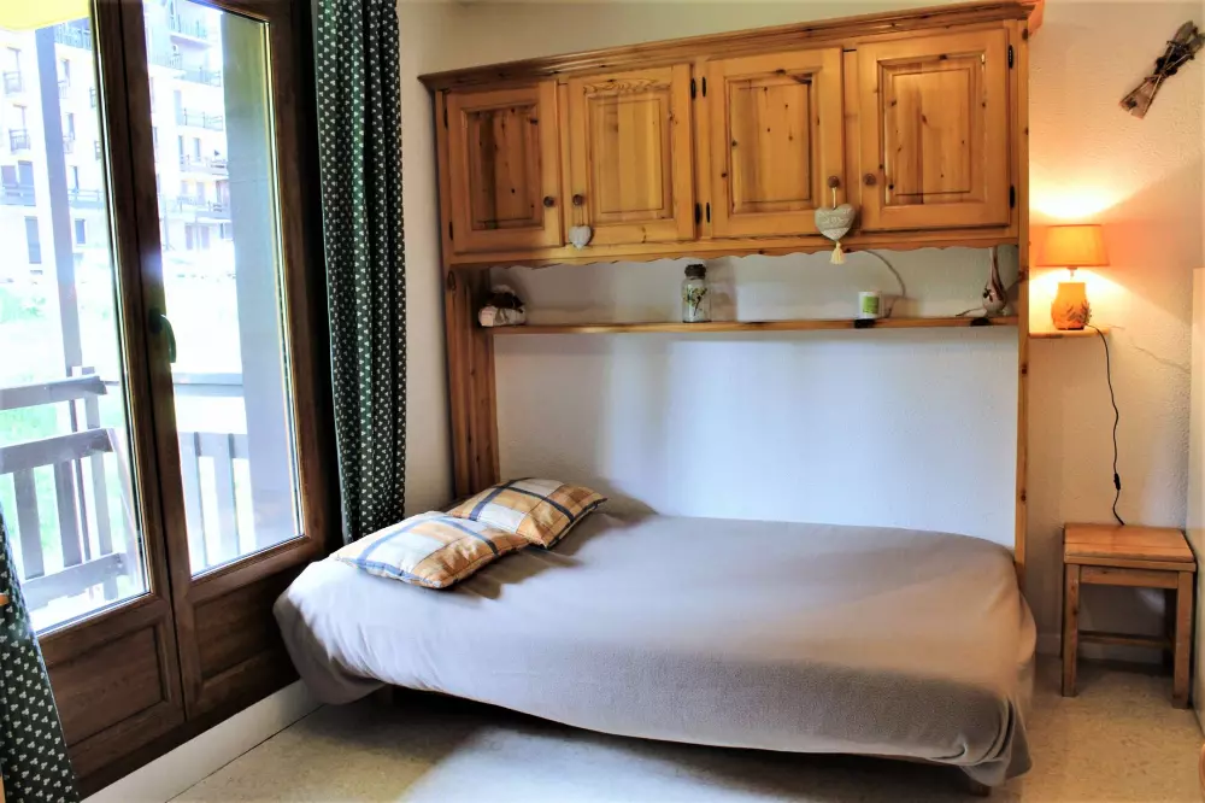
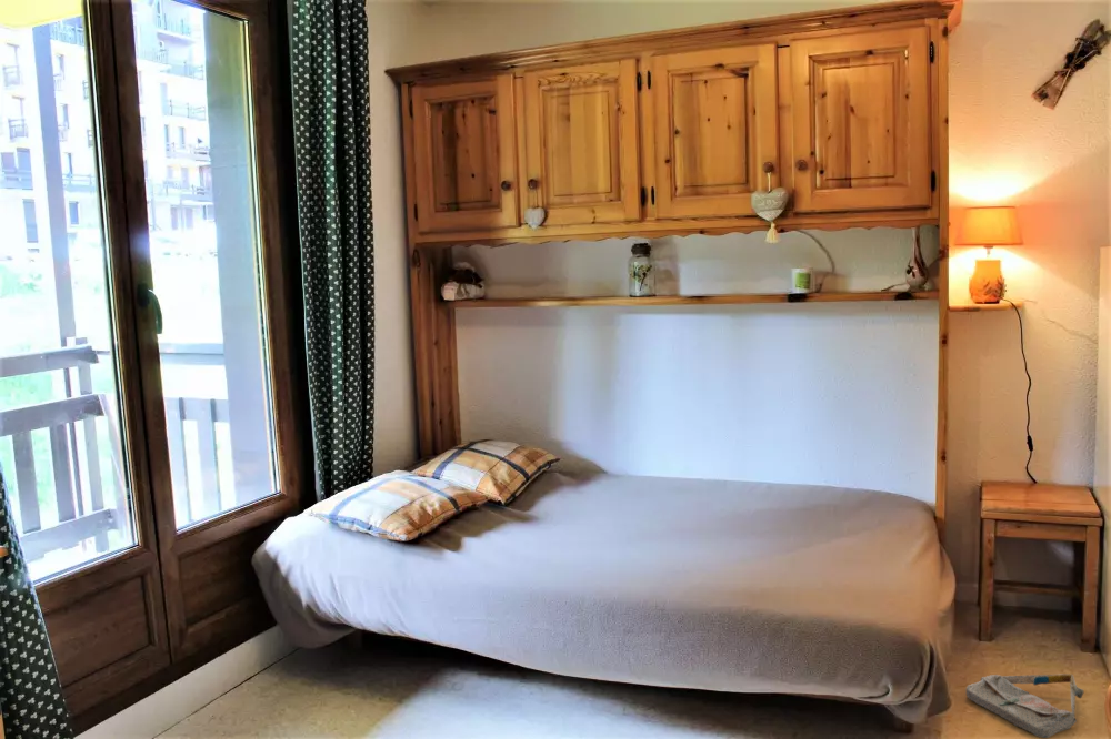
+ bag (1035, 696)
